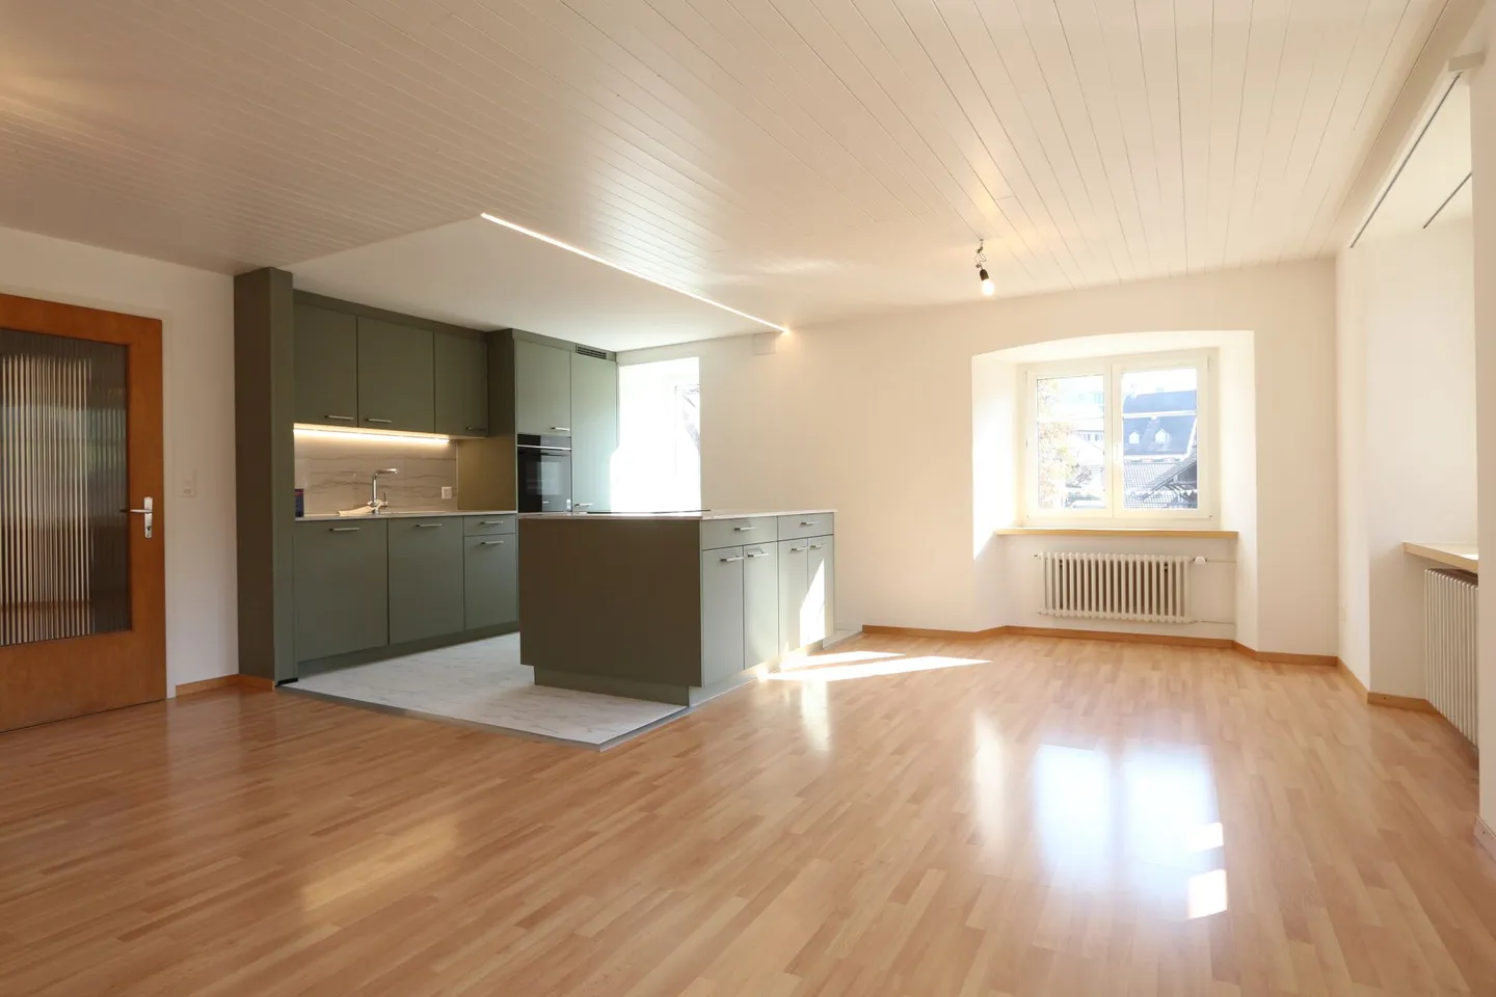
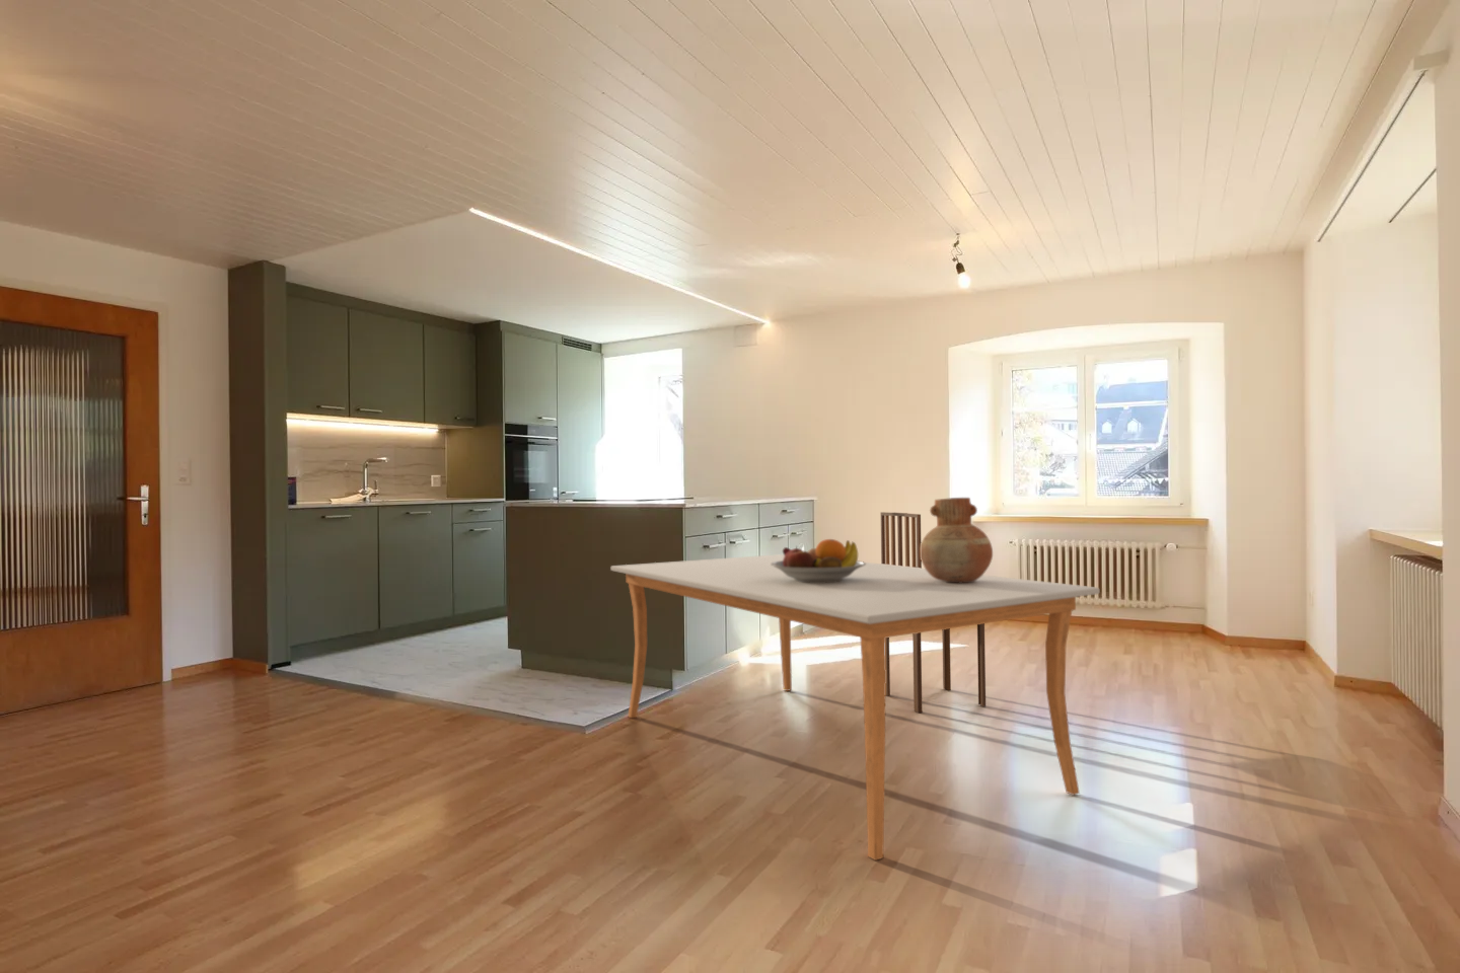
+ dining chair (942, 630)
+ dining table (790, 661)
+ fruit bowl (817, 558)
+ vase (955, 539)
